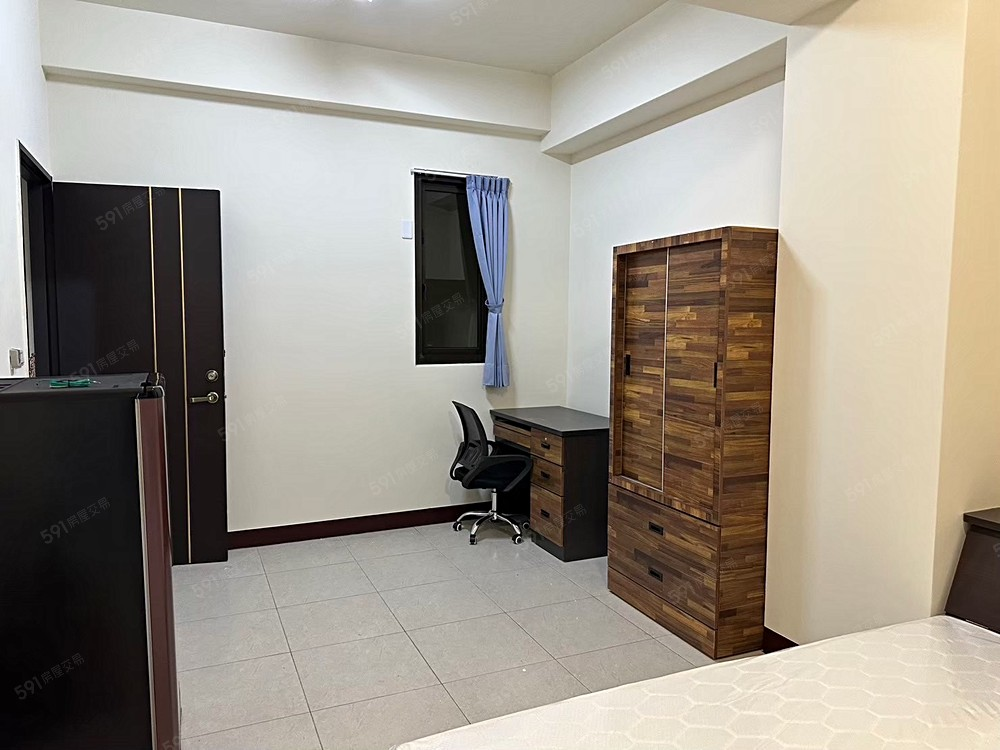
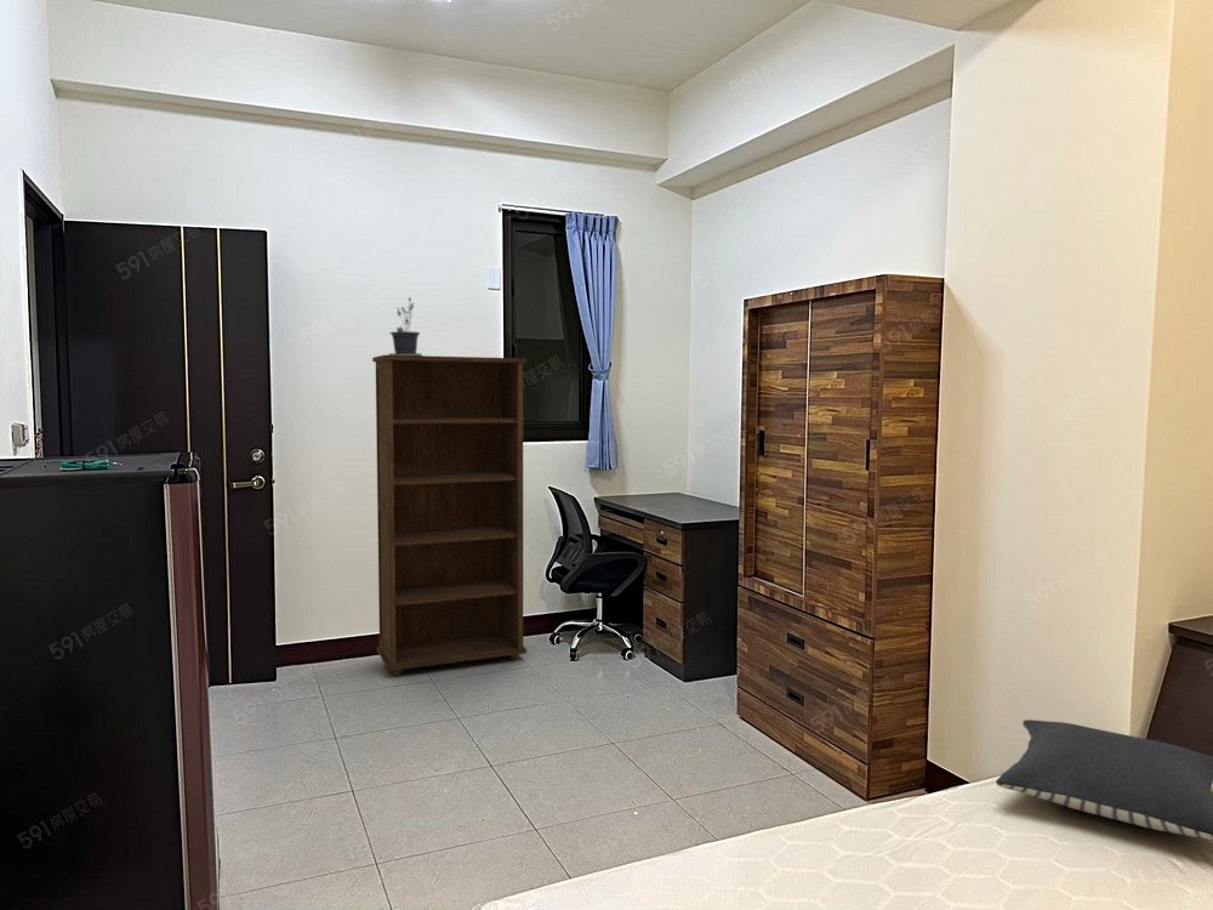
+ pillow (1114, 772)
+ potted plant (404, 326)
+ bookcase (450, 511)
